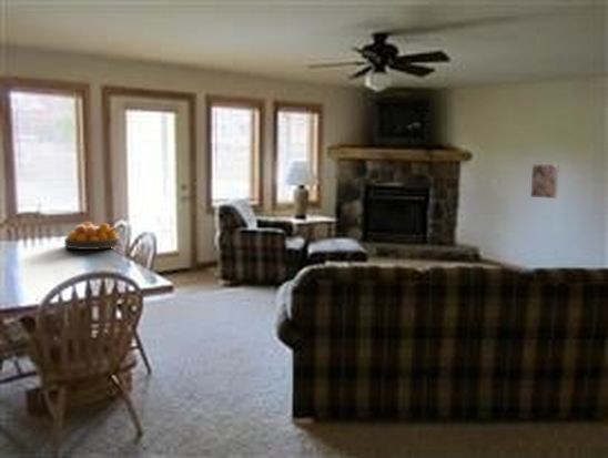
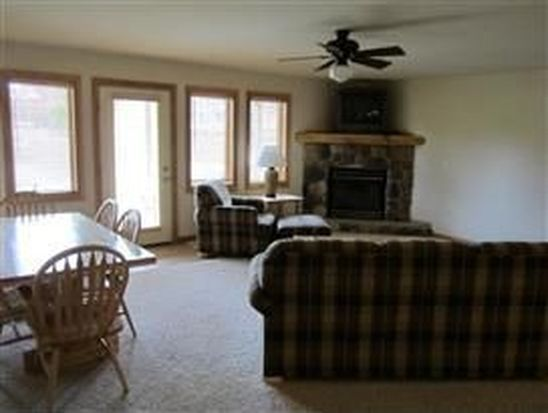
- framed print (544, 181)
- fruit bowl (92, 234)
